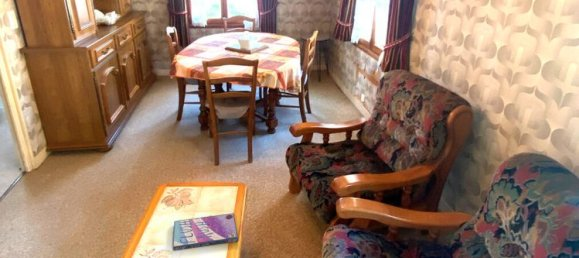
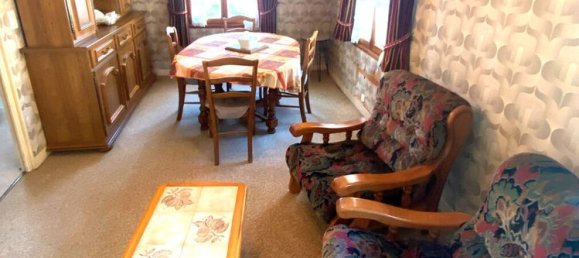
- video game case (205, 230)
